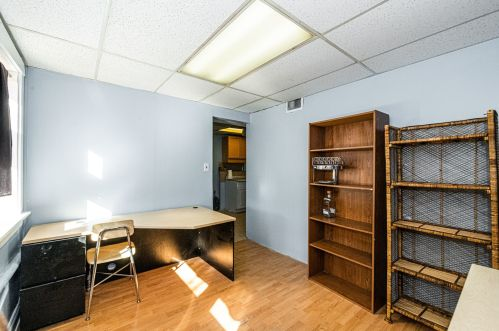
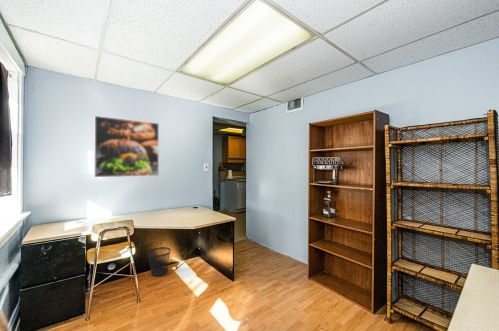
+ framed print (129, 148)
+ wastebasket (159, 262)
